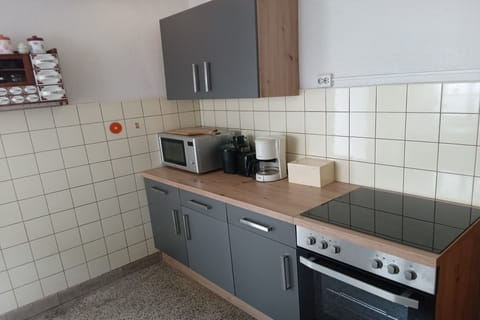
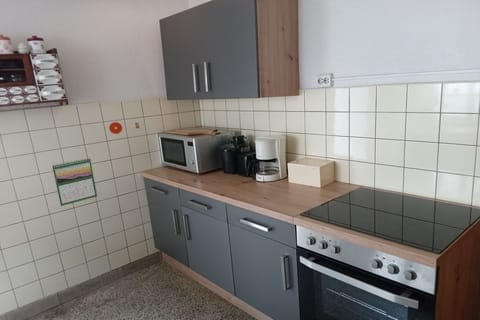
+ calendar (75, 180)
